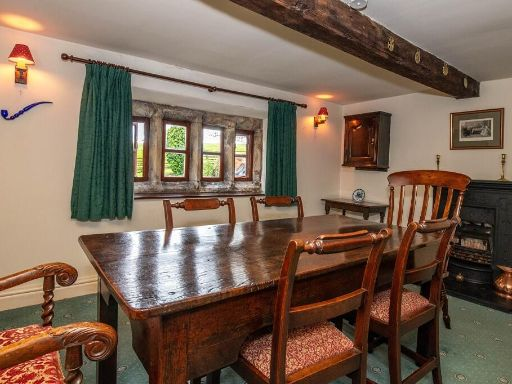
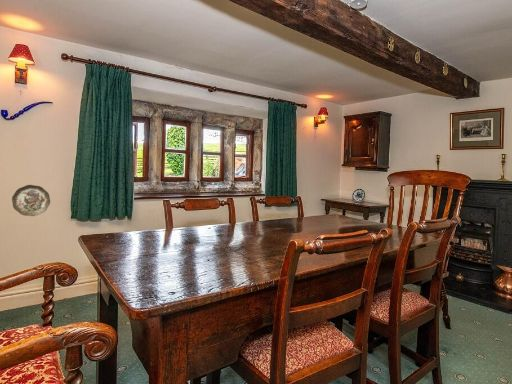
+ decorative plate (31, 200)
